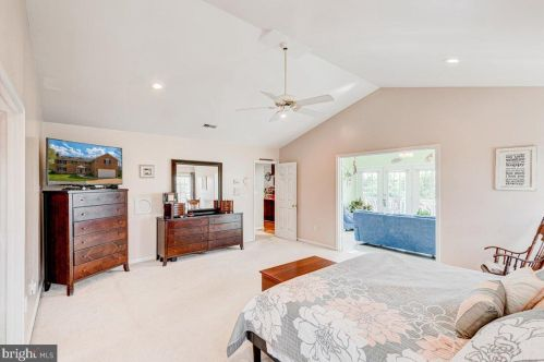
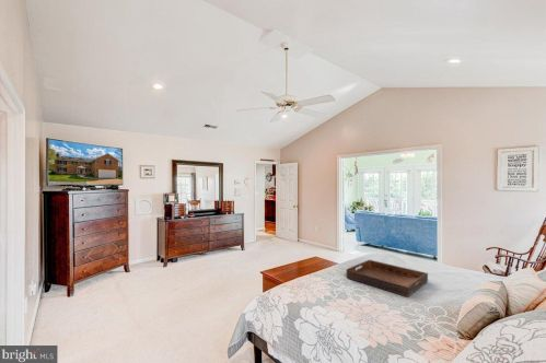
+ serving tray (385, 274)
